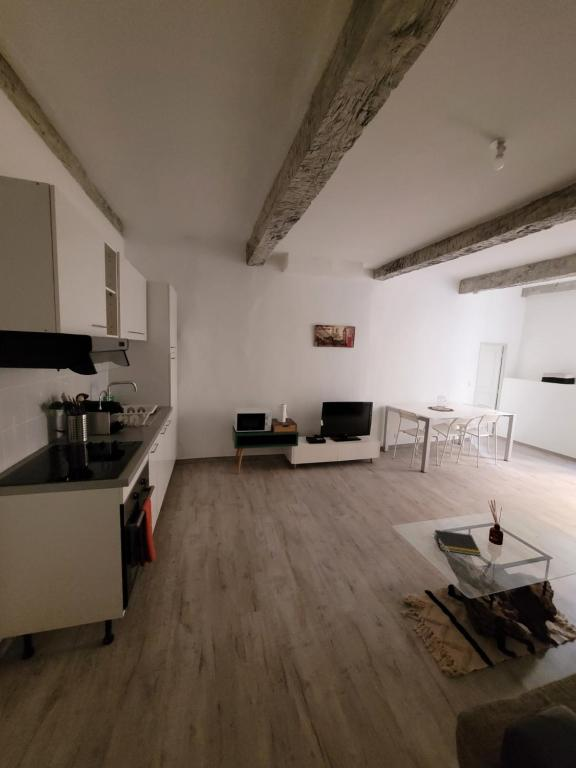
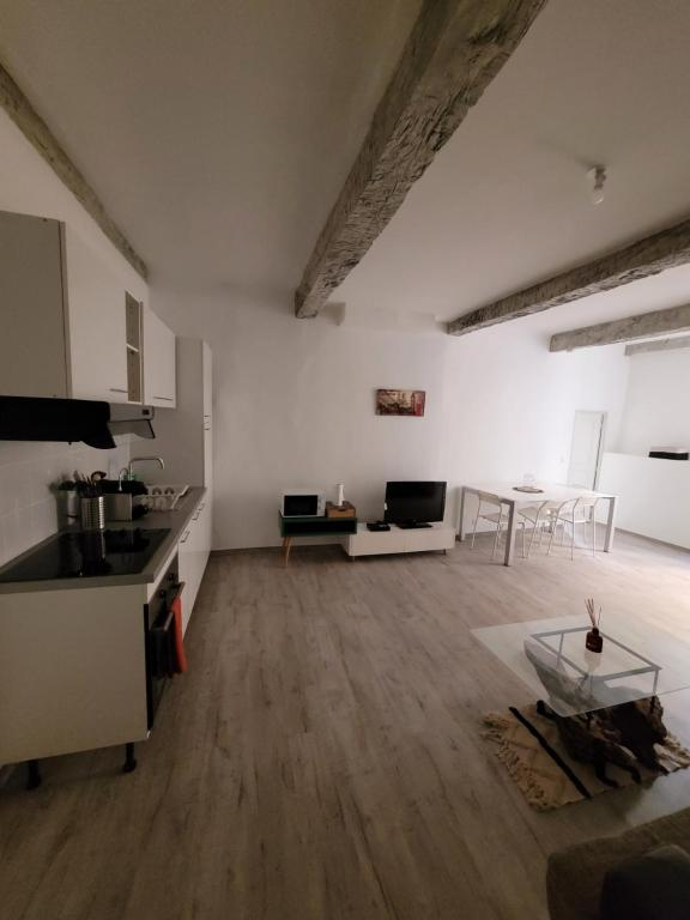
- notepad (456, 542)
